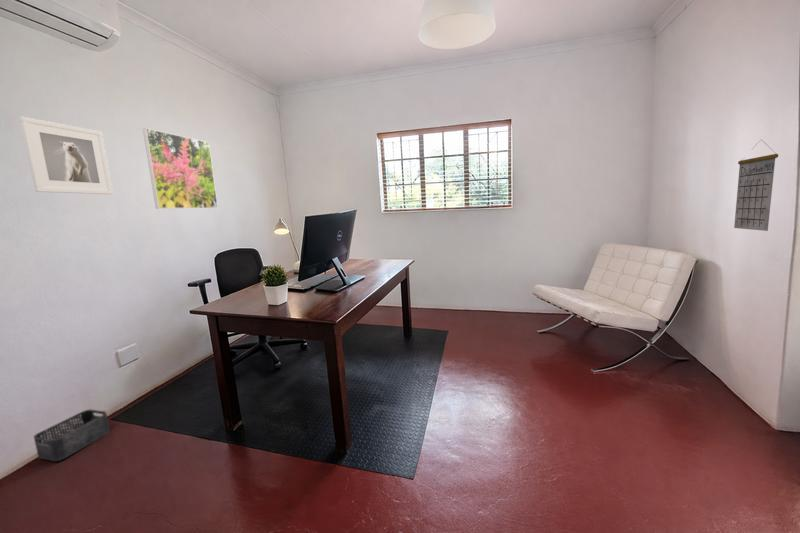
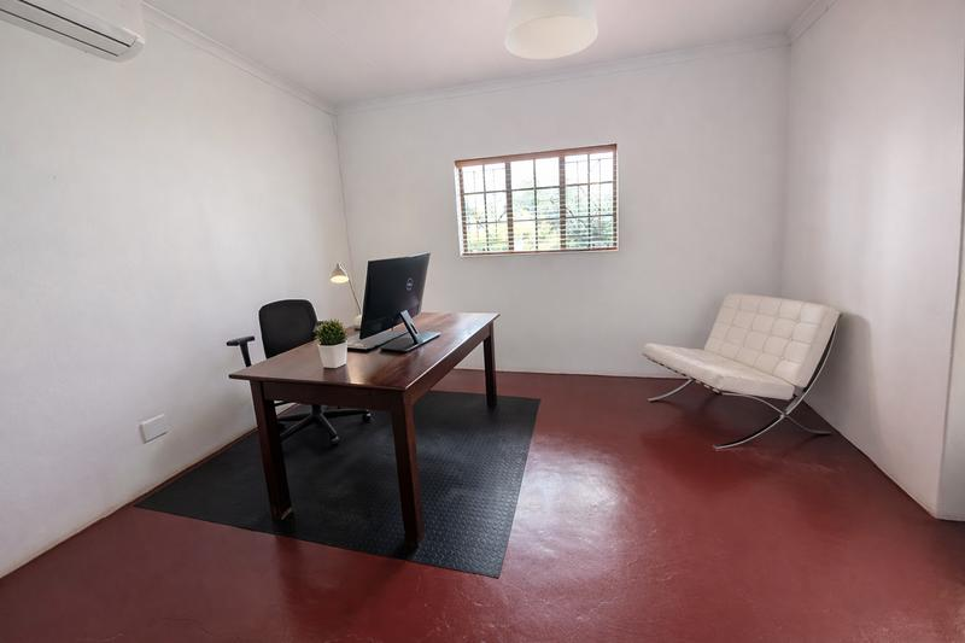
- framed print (184, 172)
- storage bin (74, 433)
- calendar (754, 185)
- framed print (71, 159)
